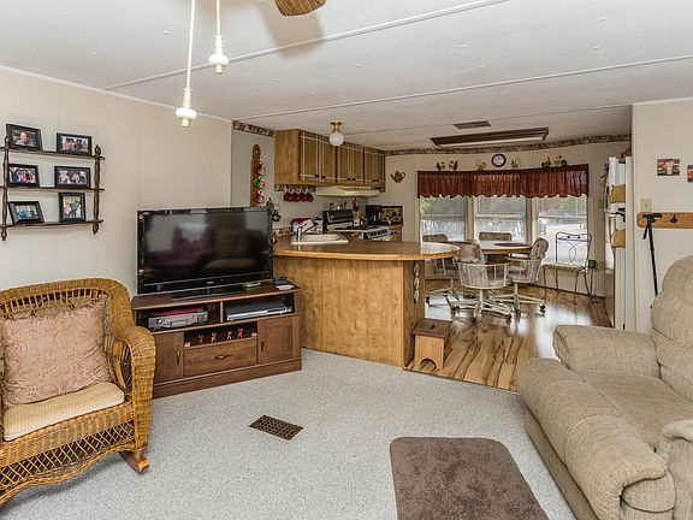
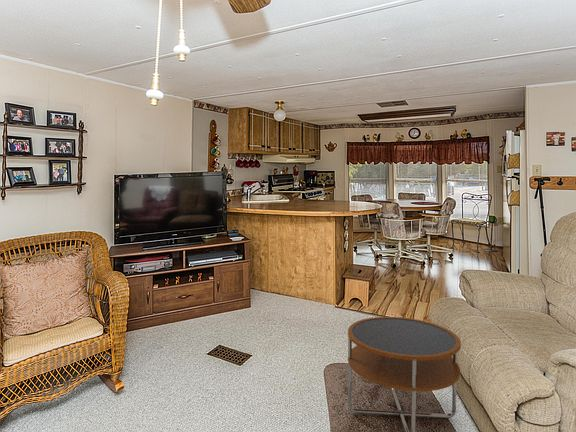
+ side table (401, 374)
